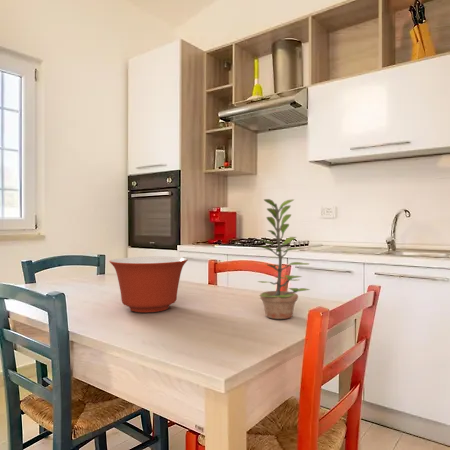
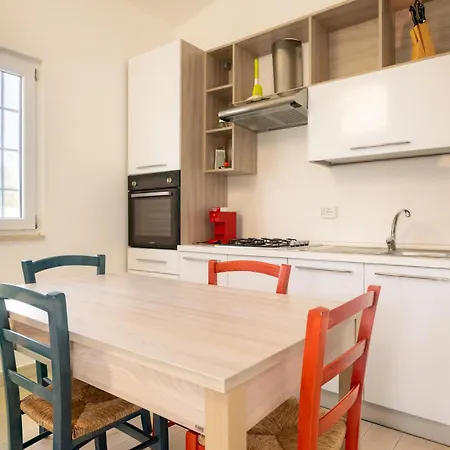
- mixing bowl (149, 283)
- plant (282, 257)
